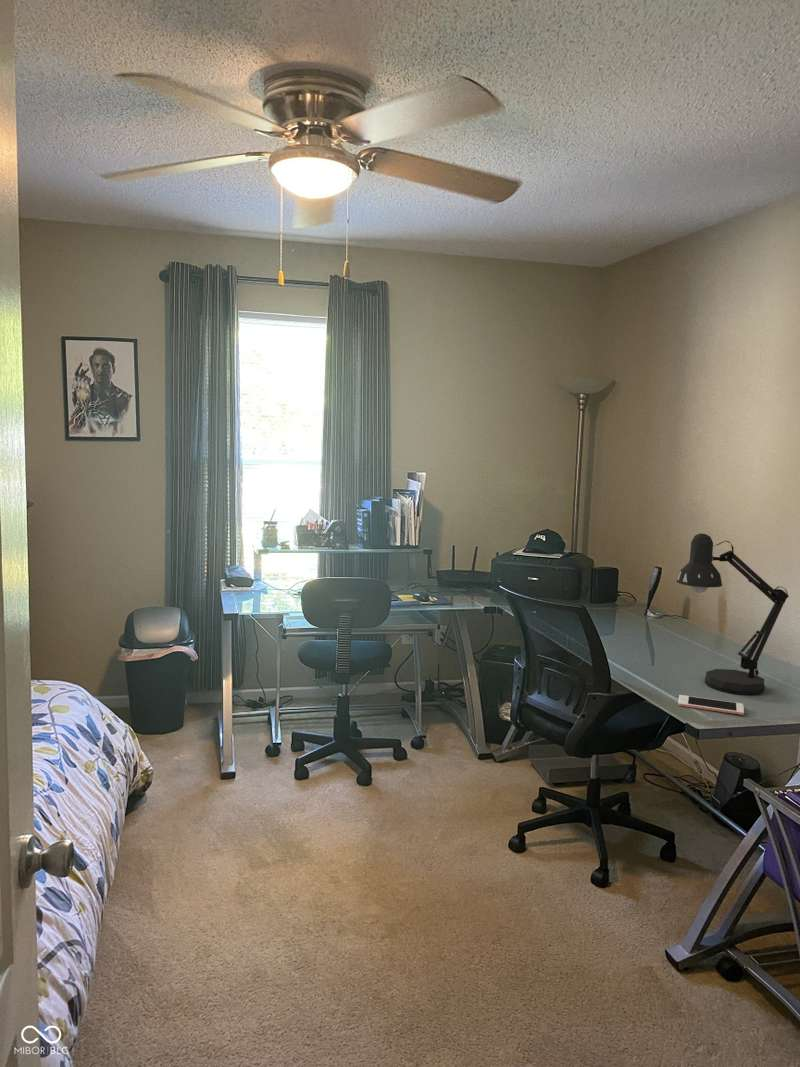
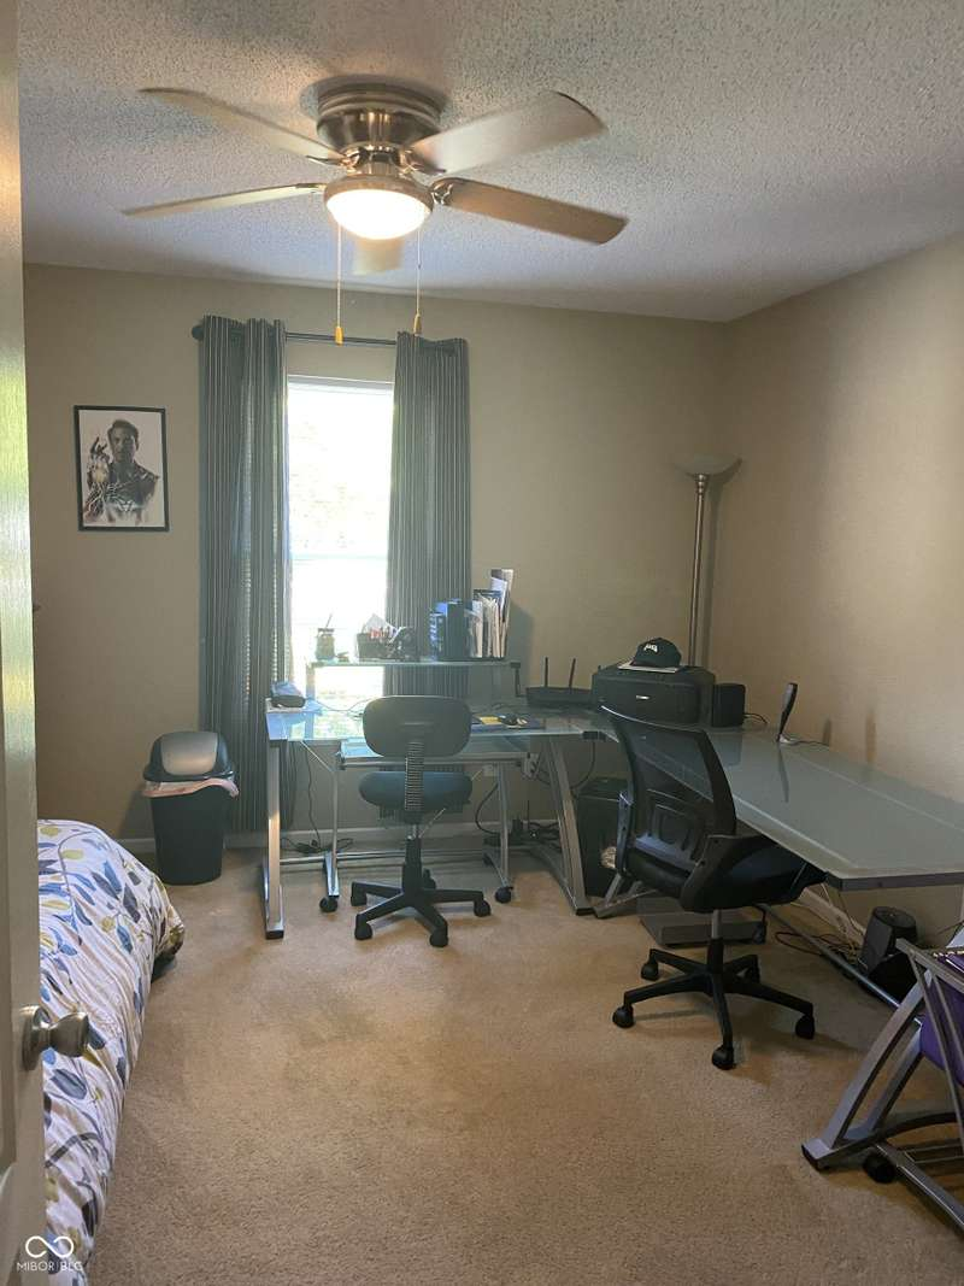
- cell phone (710, 704)
- desk lamp (720, 586)
